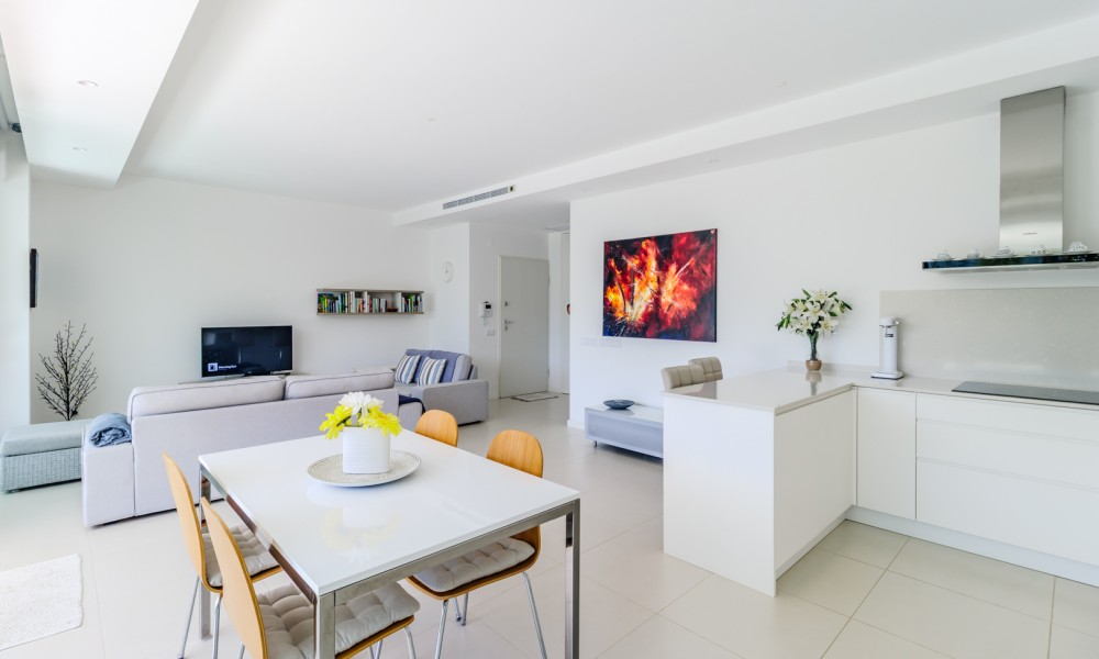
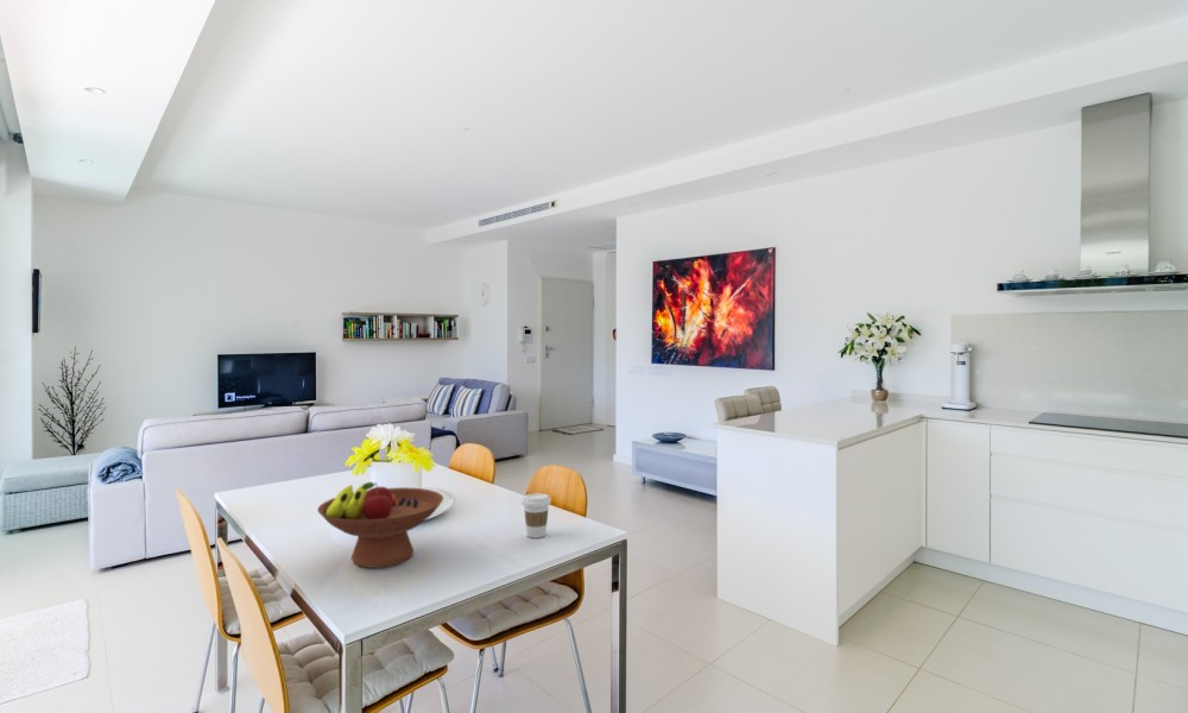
+ fruit bowl (383, 518)
+ coffee cup (536, 515)
